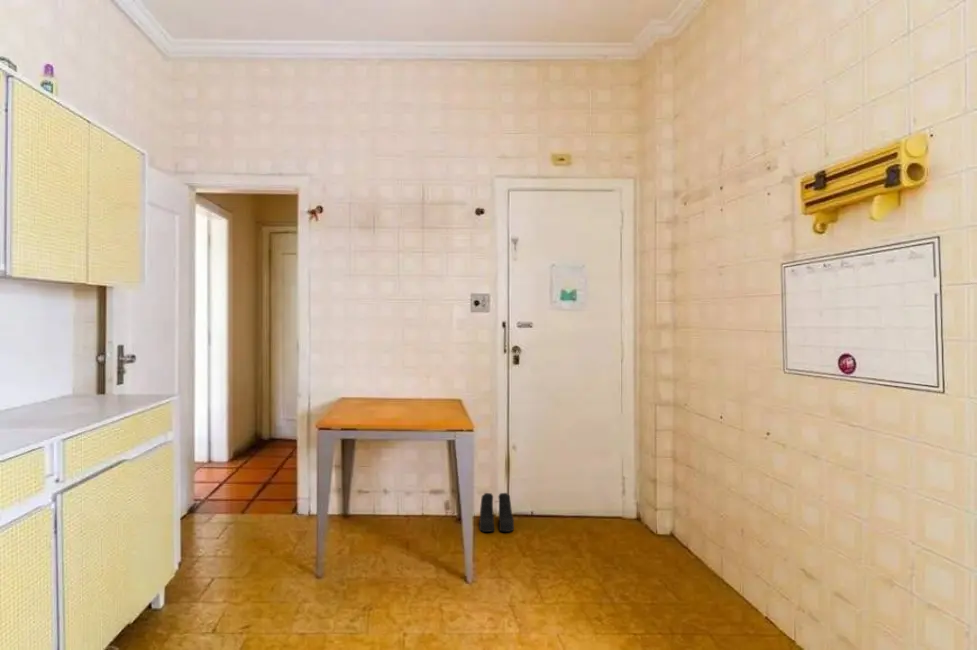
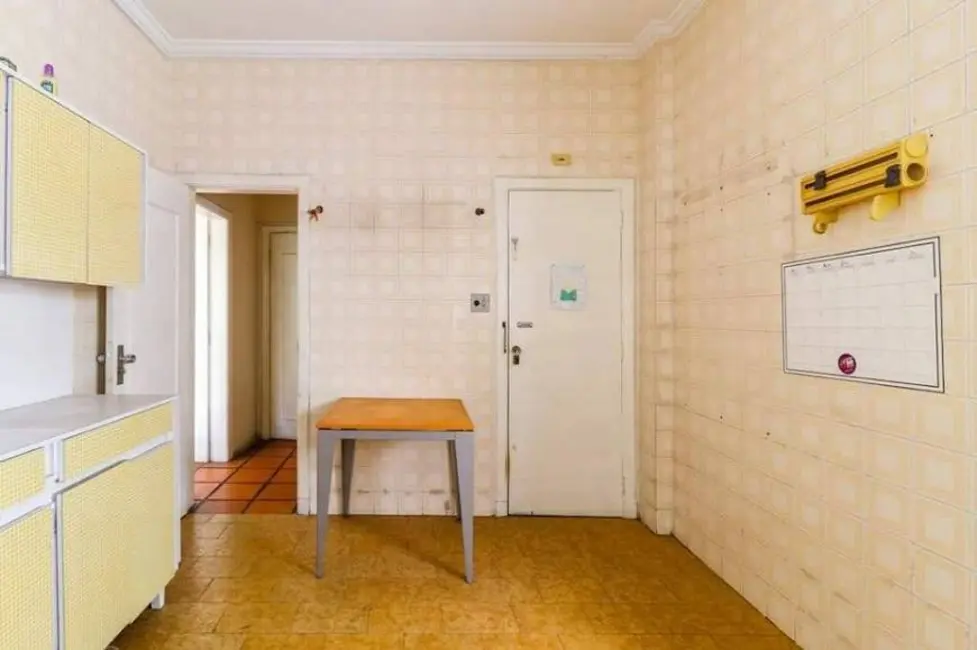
- boots (499, 510)
